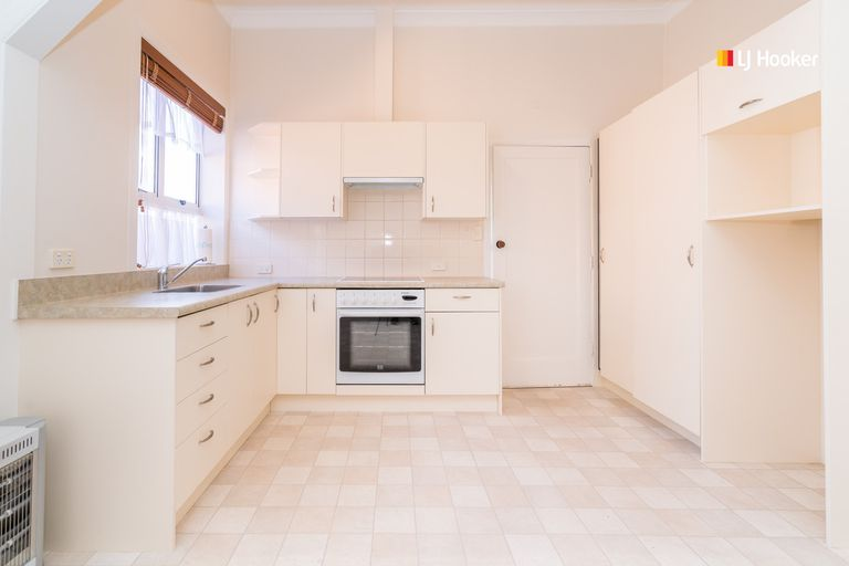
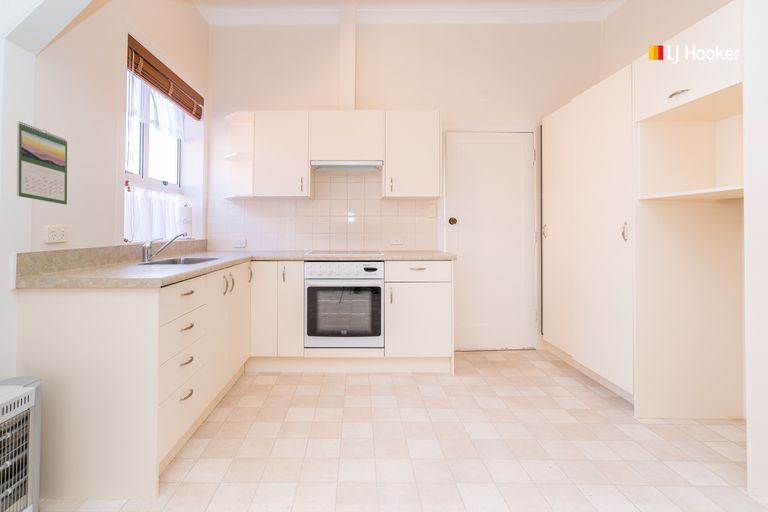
+ calendar (43, 165)
